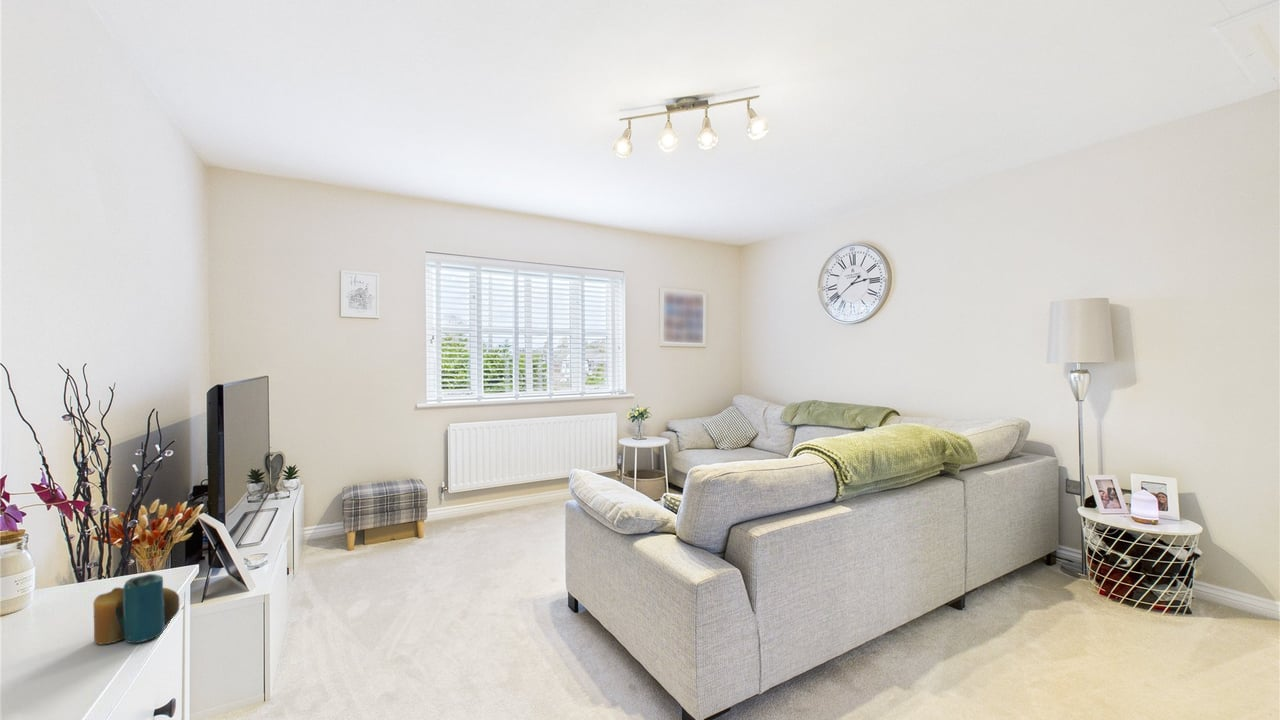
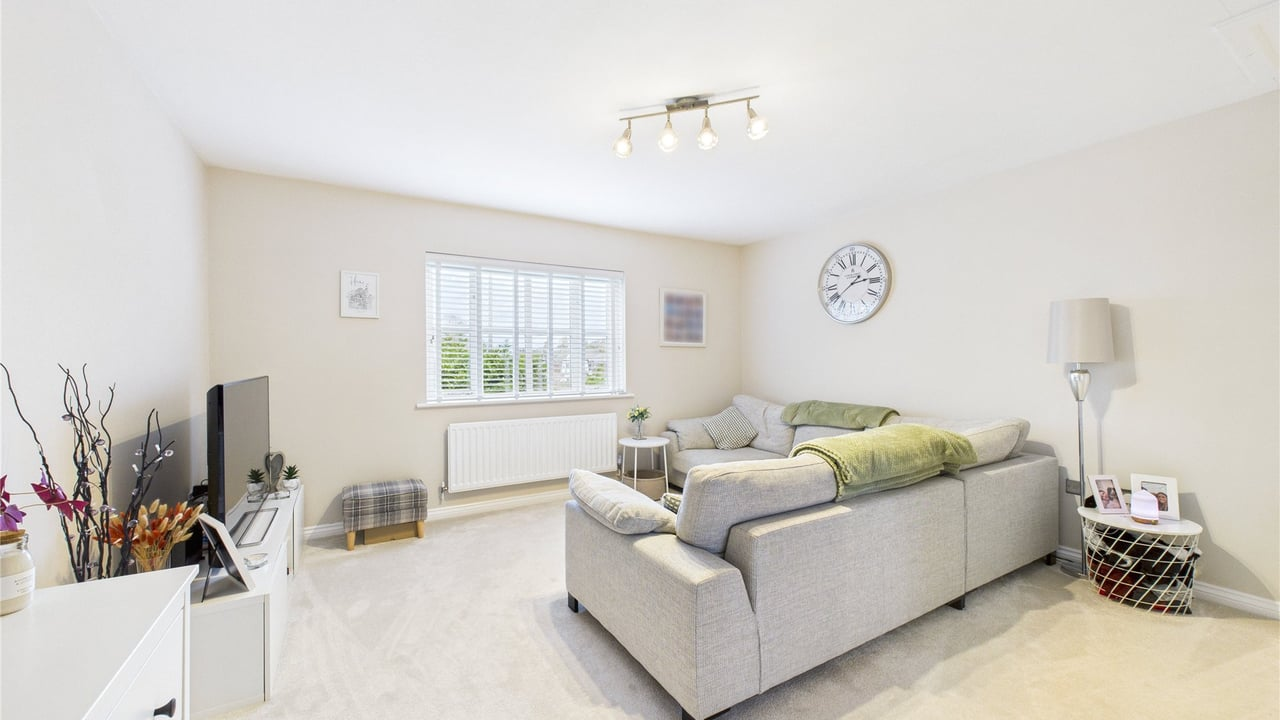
- candle (137, 600)
